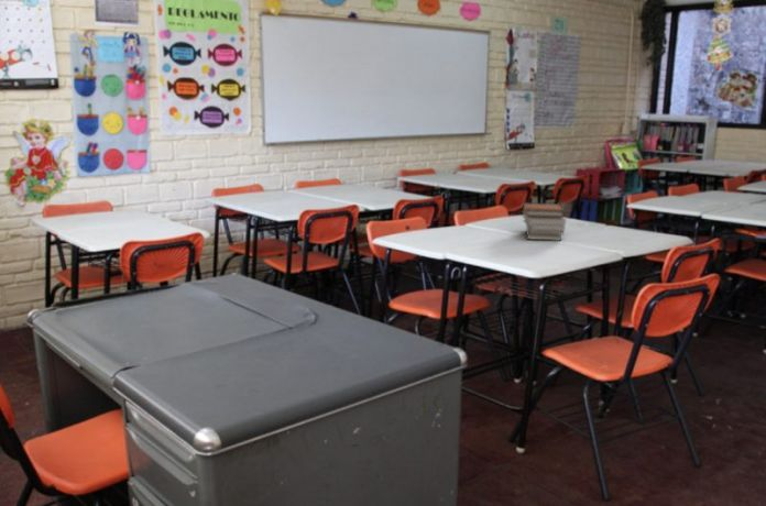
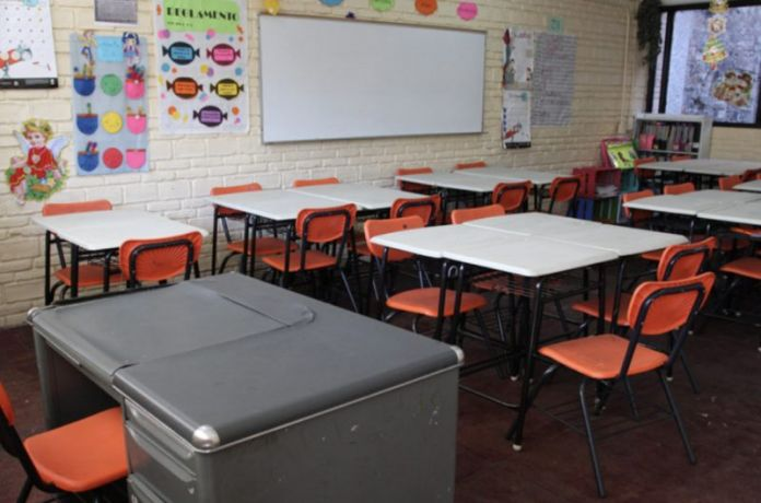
- book stack (543, 221)
